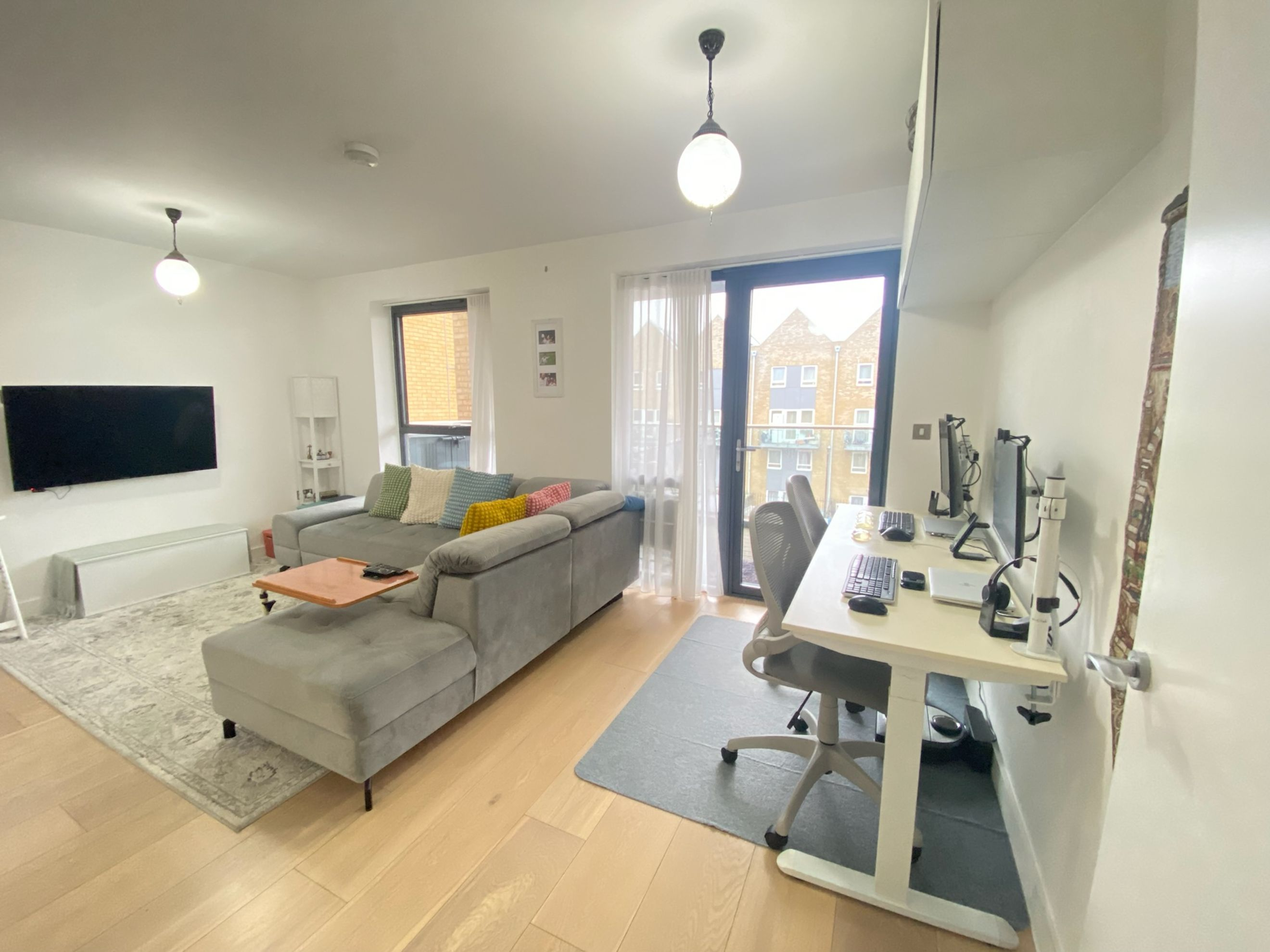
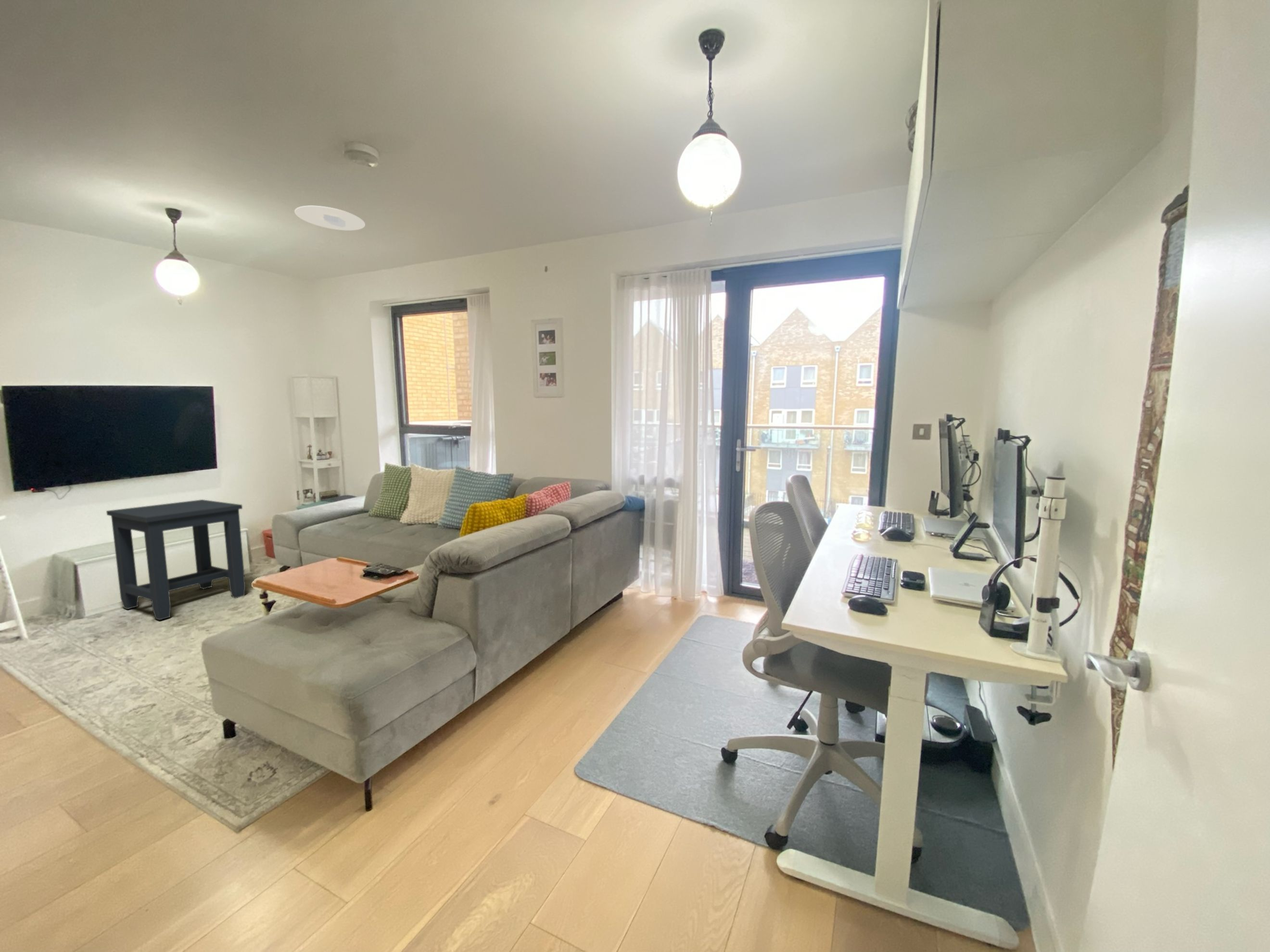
+ recessed light (330, 215)
+ side table (195, 555)
